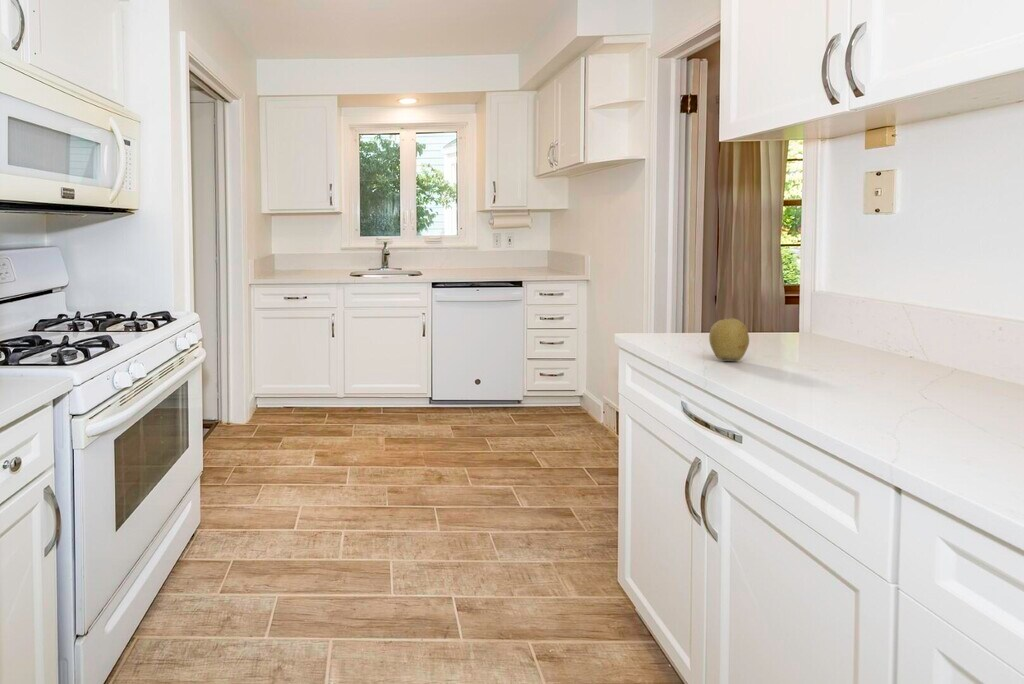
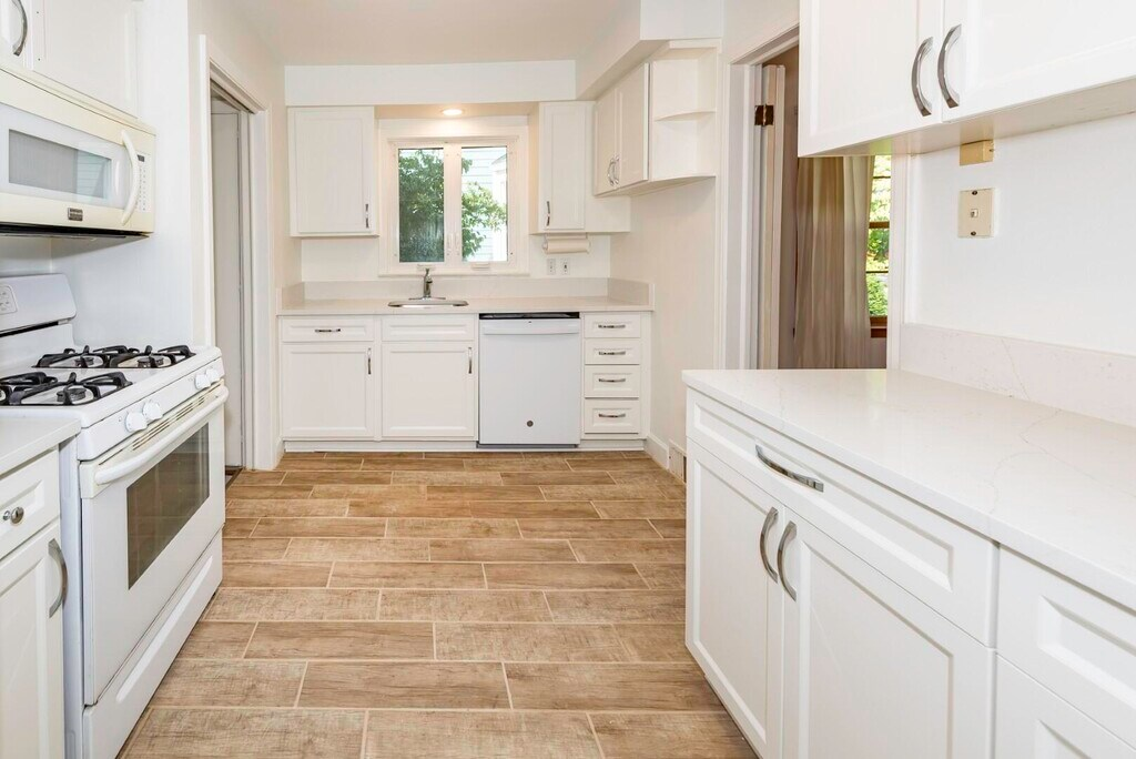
- fruit (729, 339)
